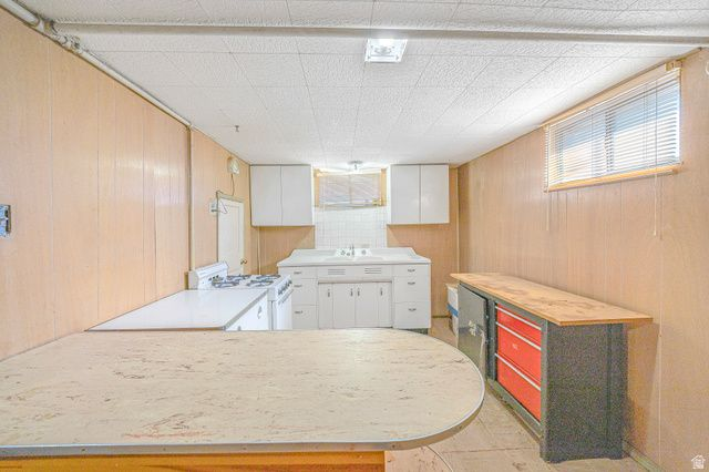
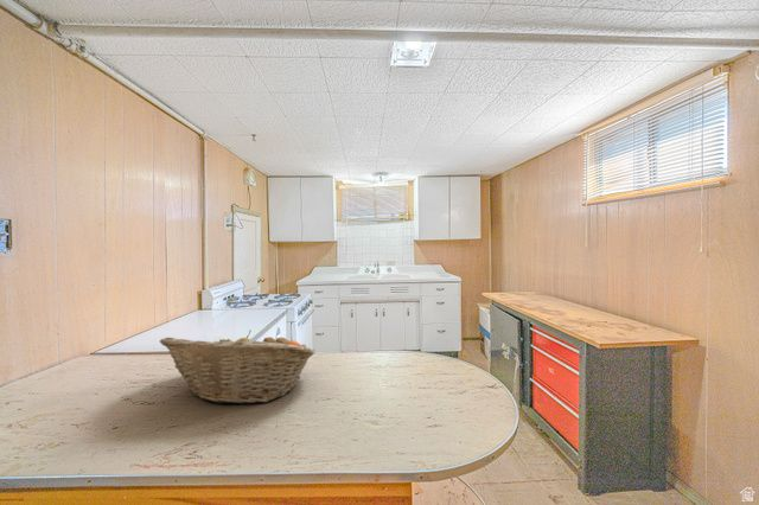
+ fruit basket (241, 357)
